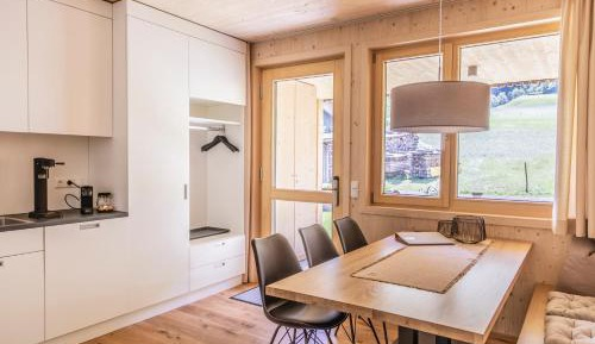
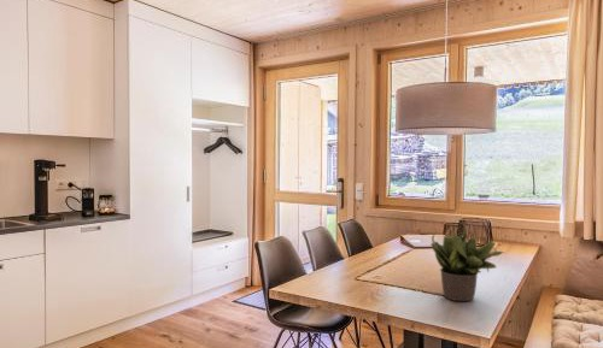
+ potted plant (466, 263)
